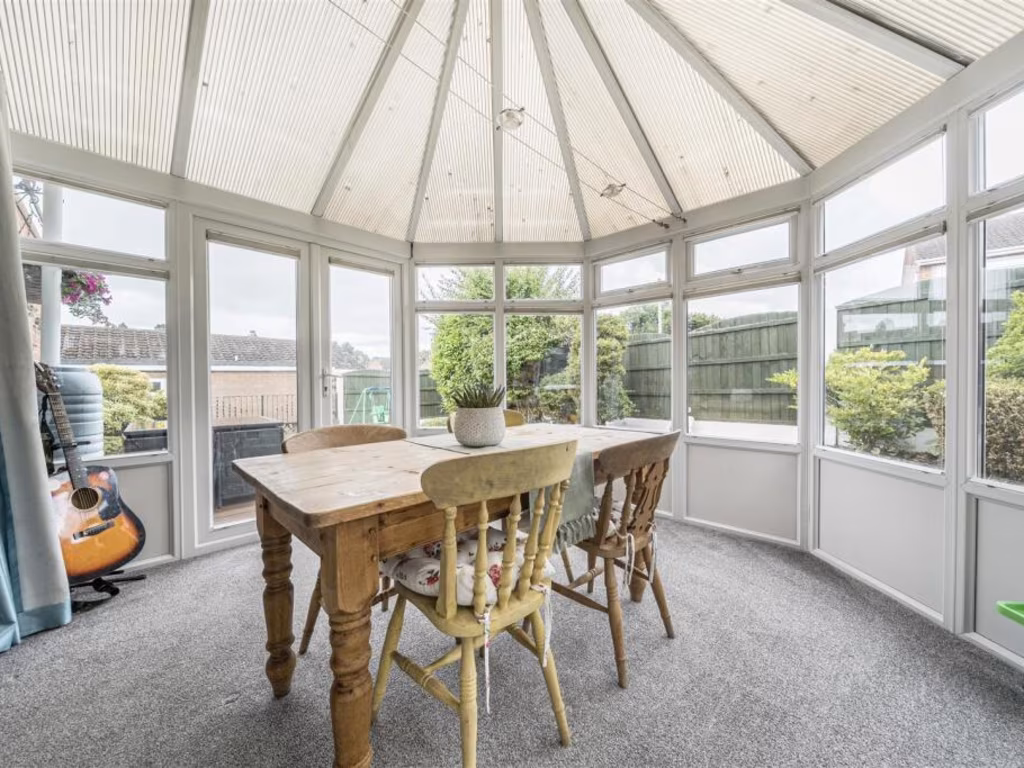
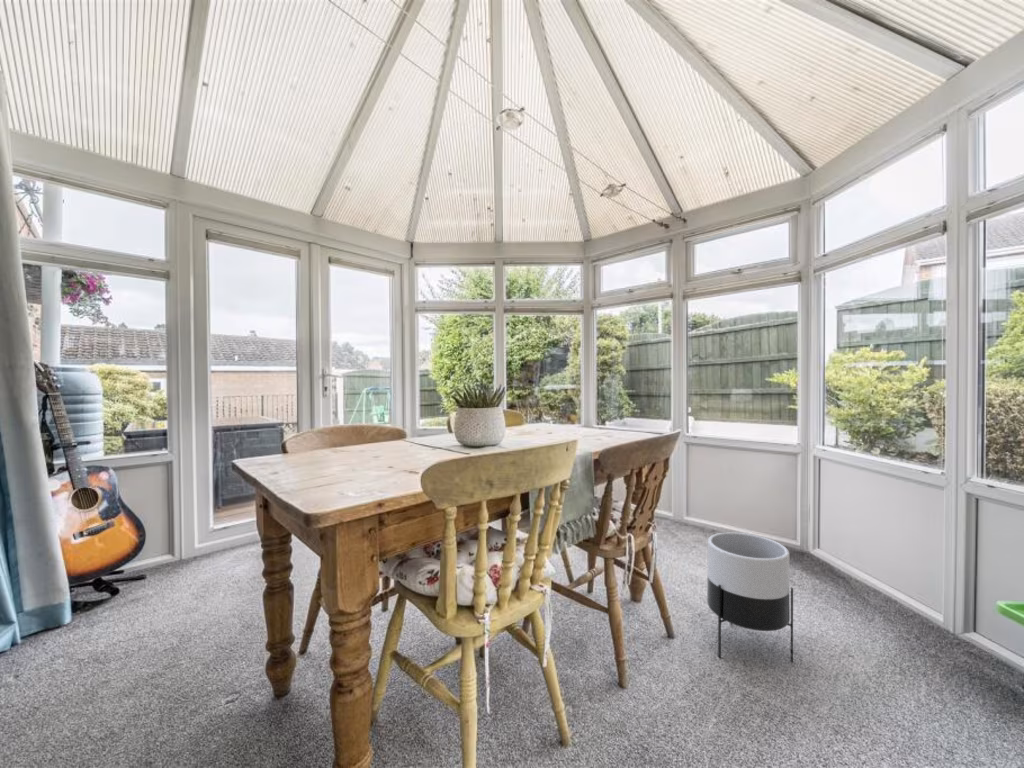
+ planter (747, 595)
